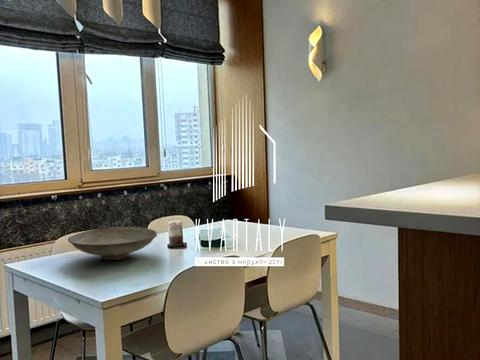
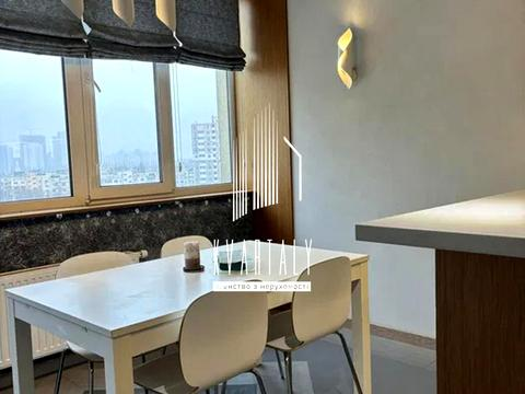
- decorative bowl (113, 245)
